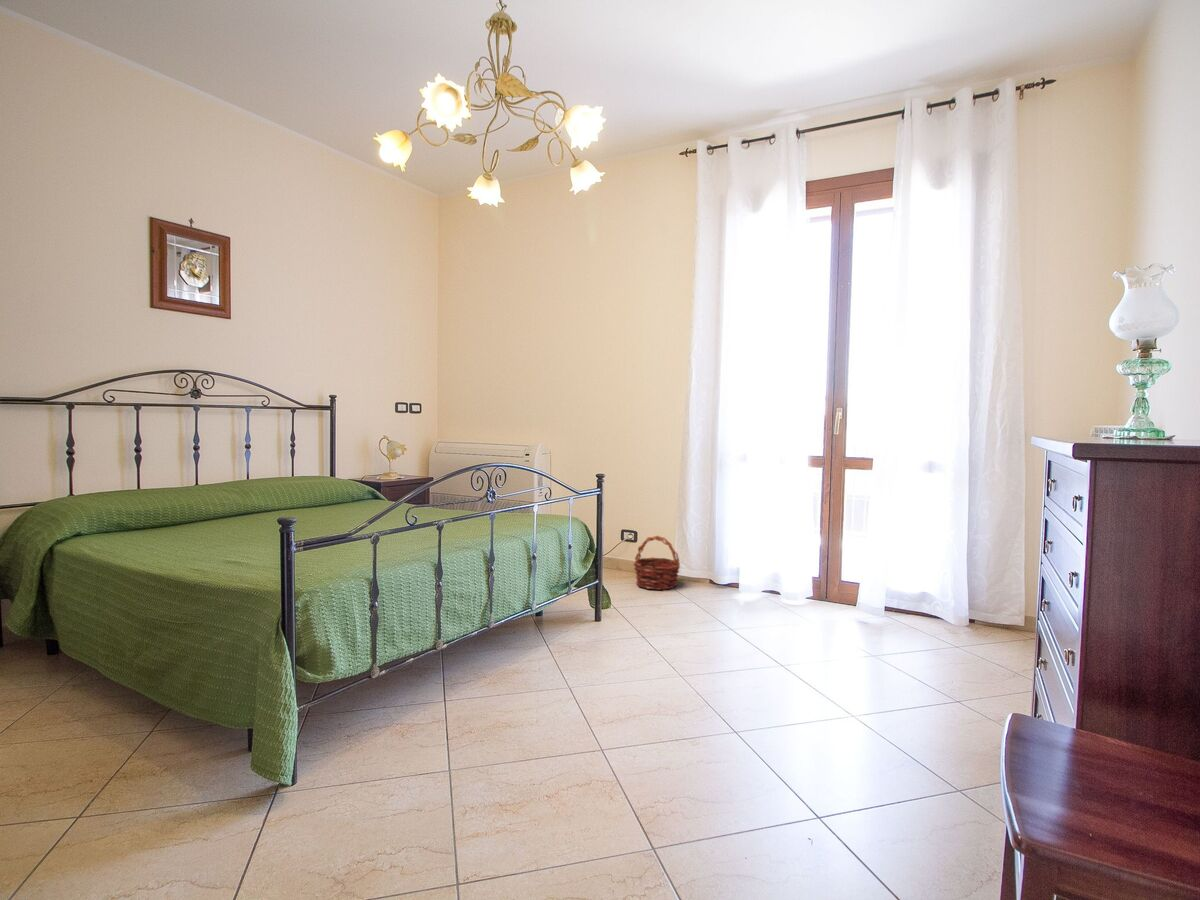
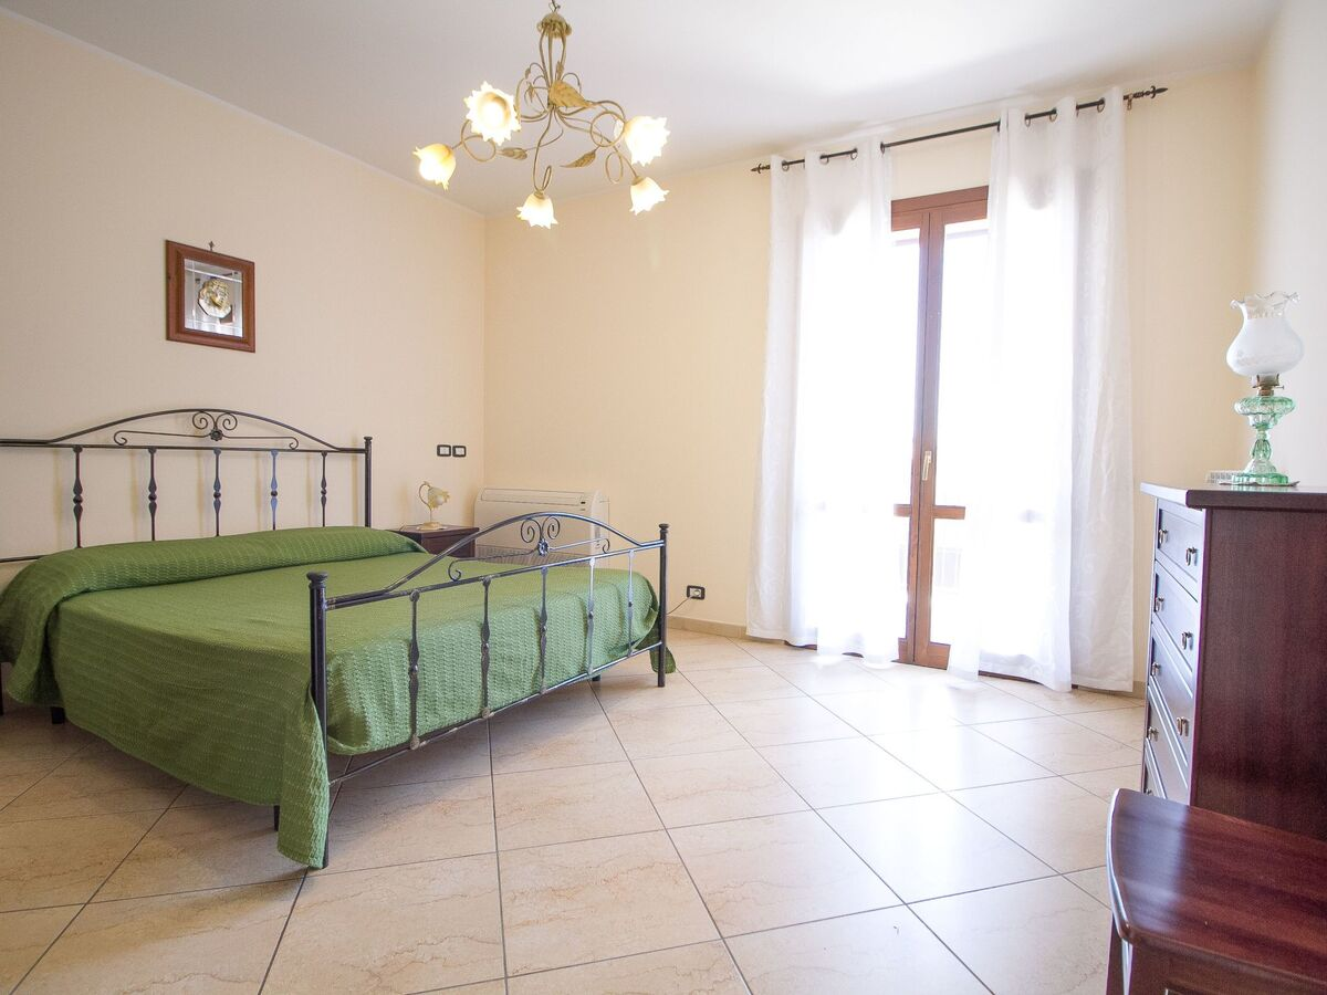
- basket (656, 560)
